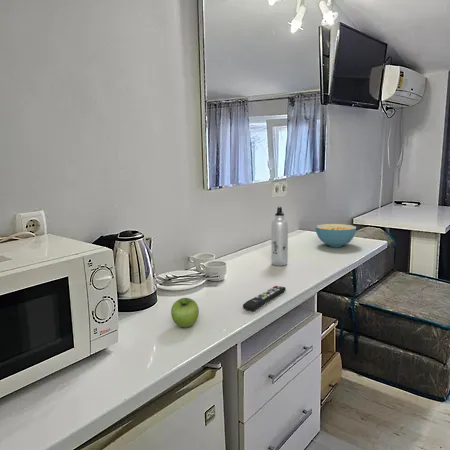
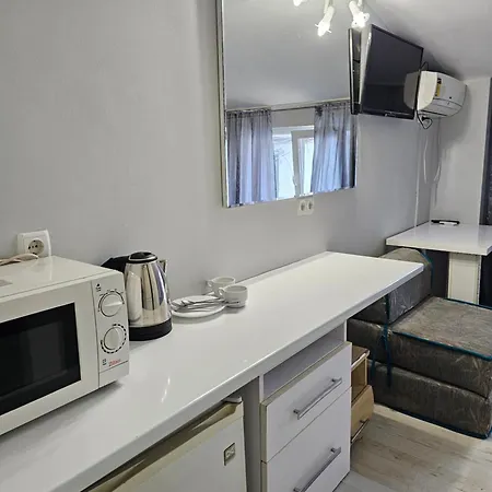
- water bottle (279, 235)
- cereal bowl (335, 236)
- remote control (265, 297)
- fruit (185, 312)
